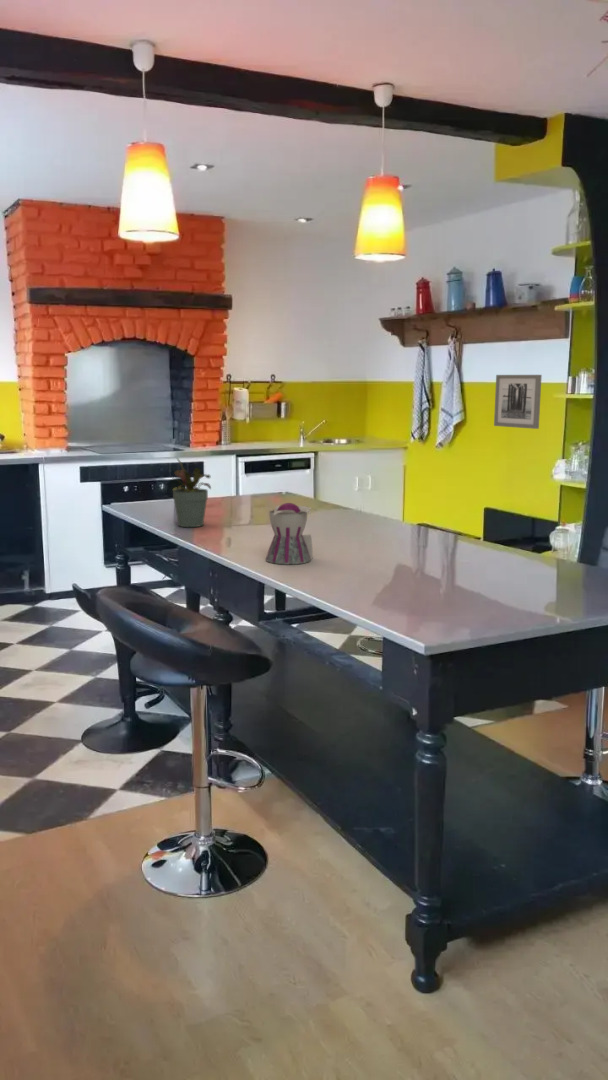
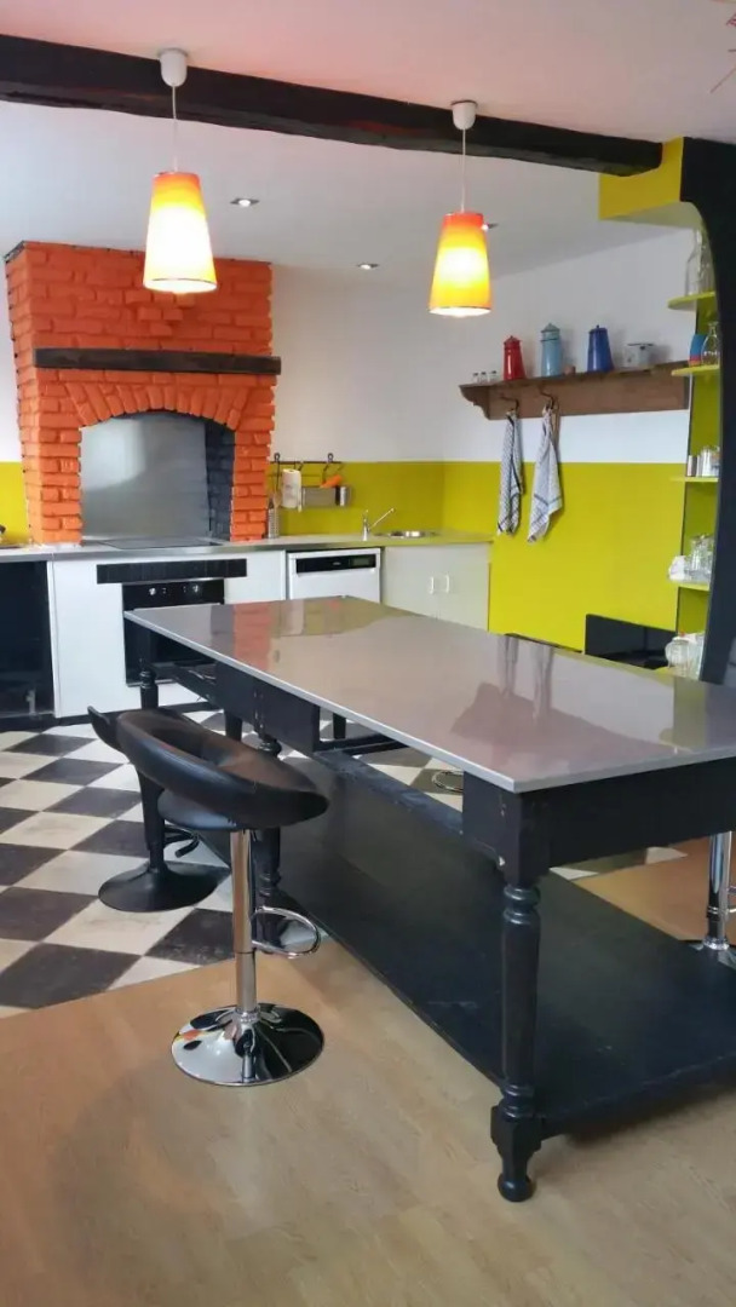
- potted plant (186, 491)
- wall art (516, 401)
- teapot (287, 530)
